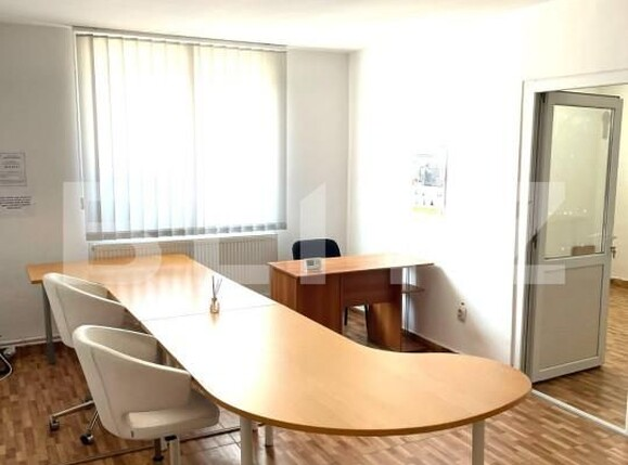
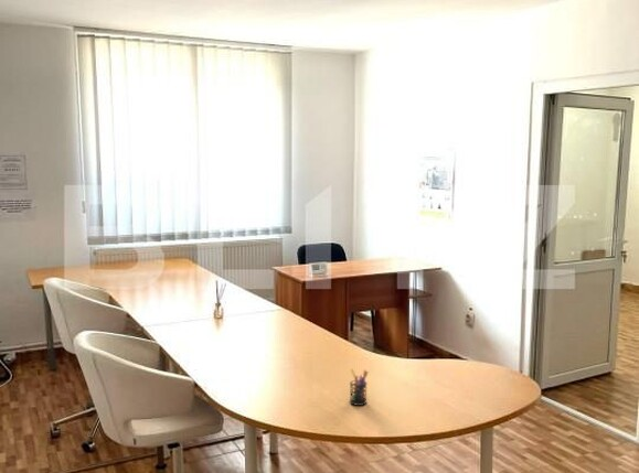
+ pen holder (360, 385)
